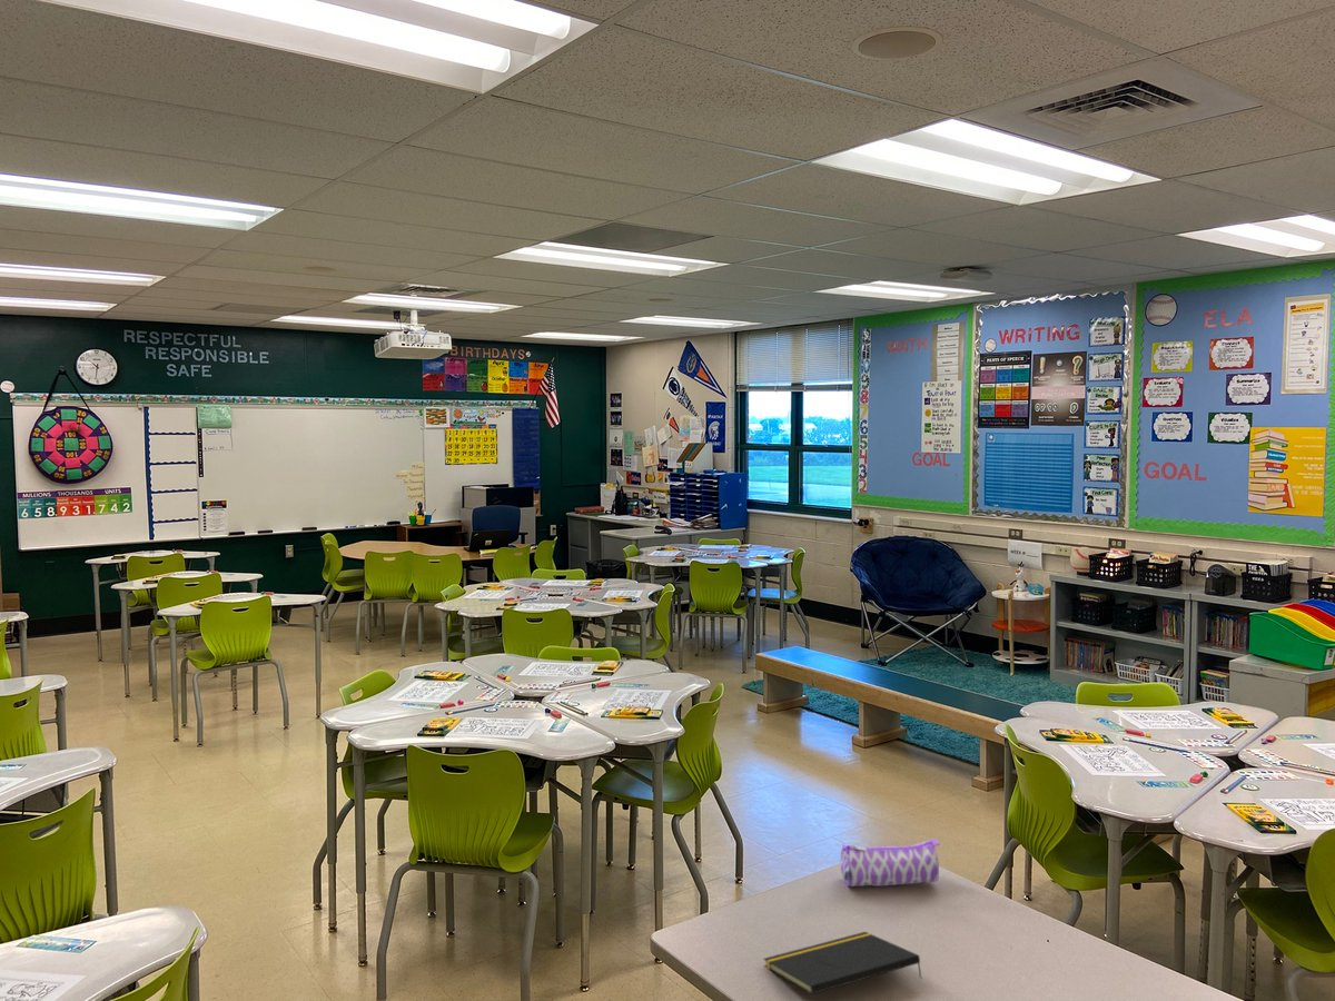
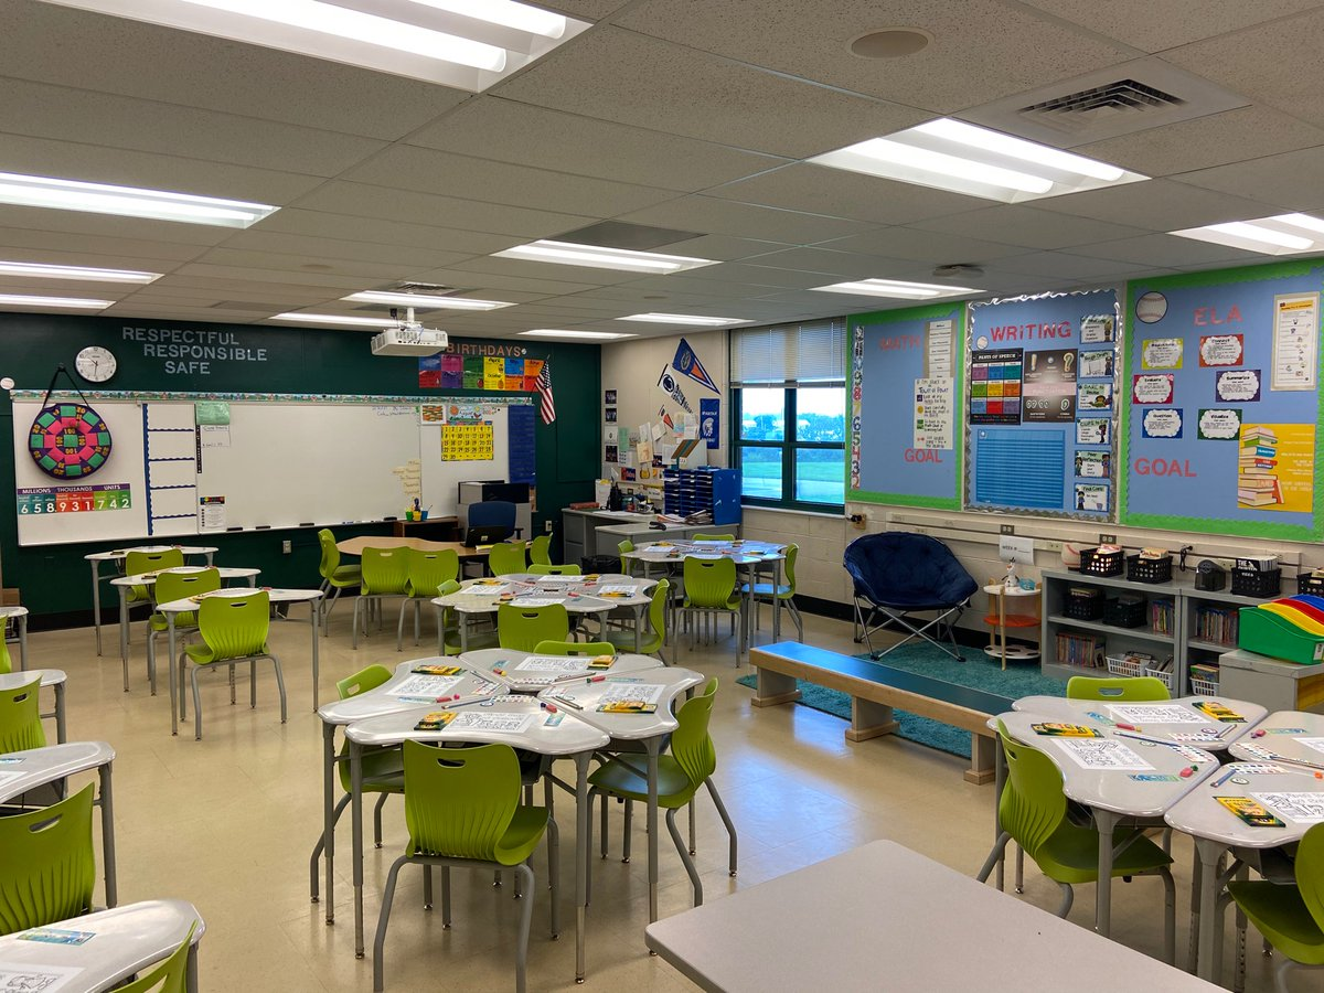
- notepad (840, 960)
- pencil case (888, 861)
